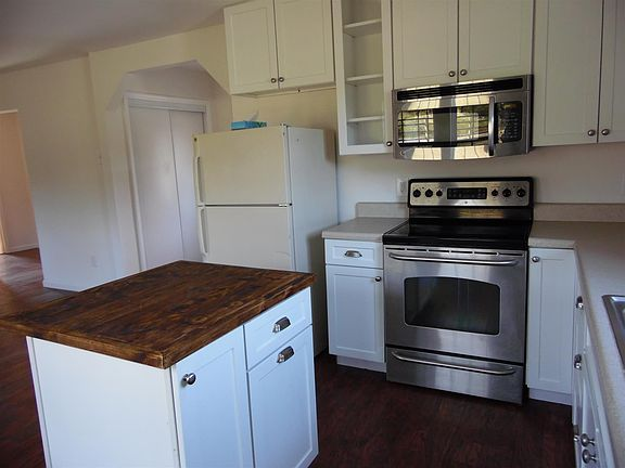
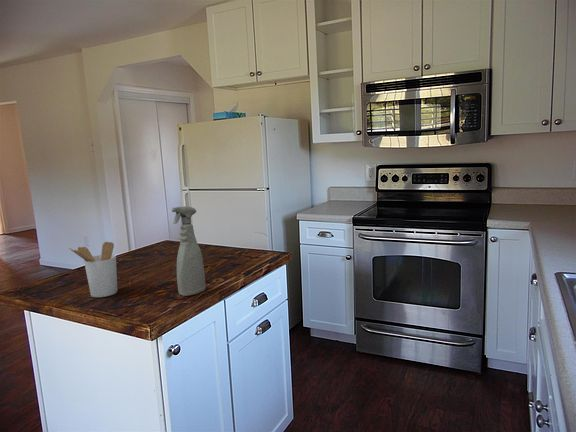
+ utensil holder (94, 269)
+ spray bottle (188, 249)
